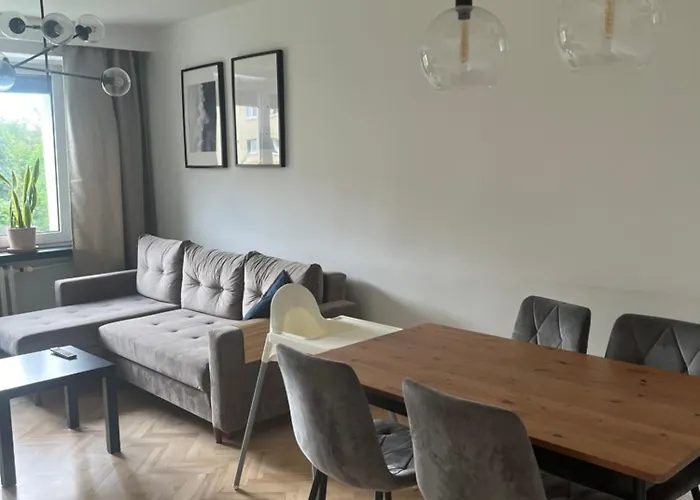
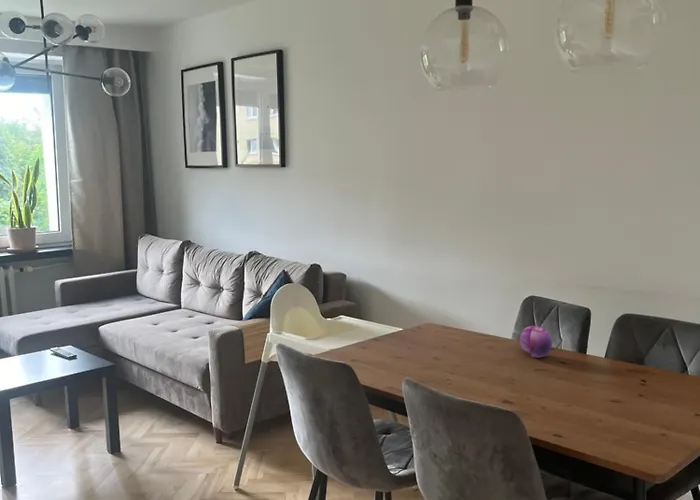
+ fruit (535, 341)
